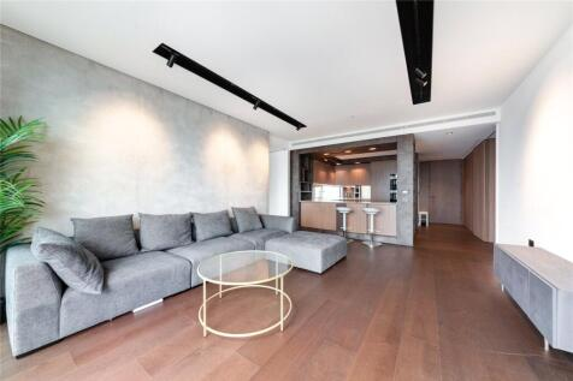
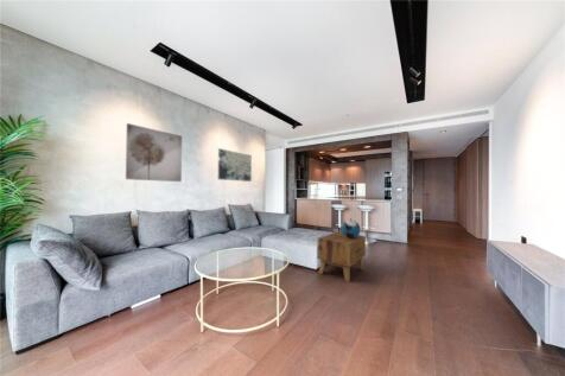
+ side table (342, 254)
+ wall art (157, 155)
+ wall art (235, 166)
+ decorative globe (350, 227)
